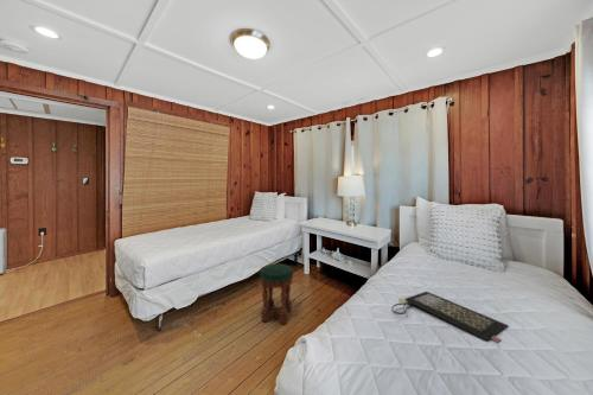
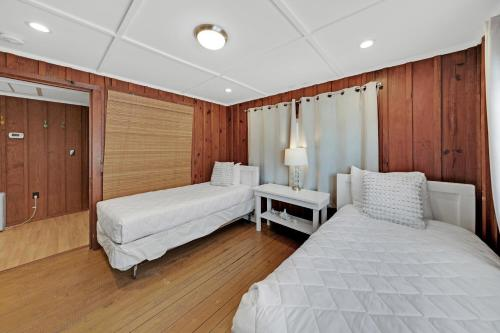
- clutch bag (445, 308)
- stool (276, 287)
